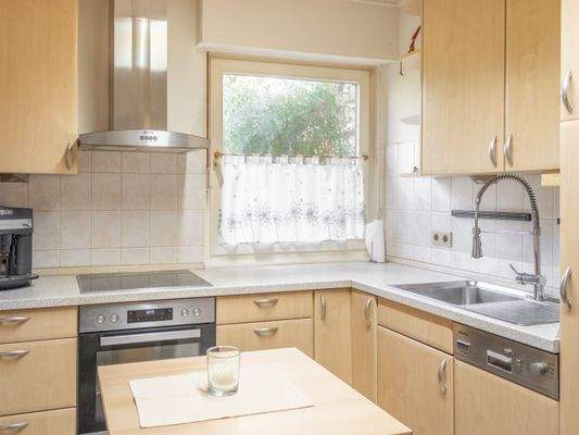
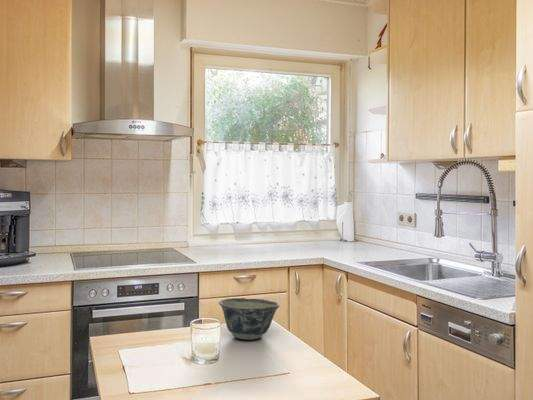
+ bowl (249, 318)
